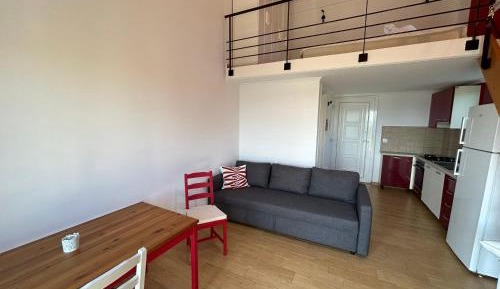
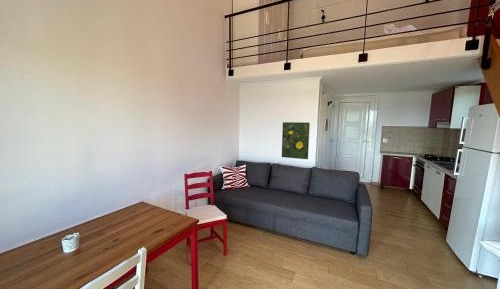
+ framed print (295, 140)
